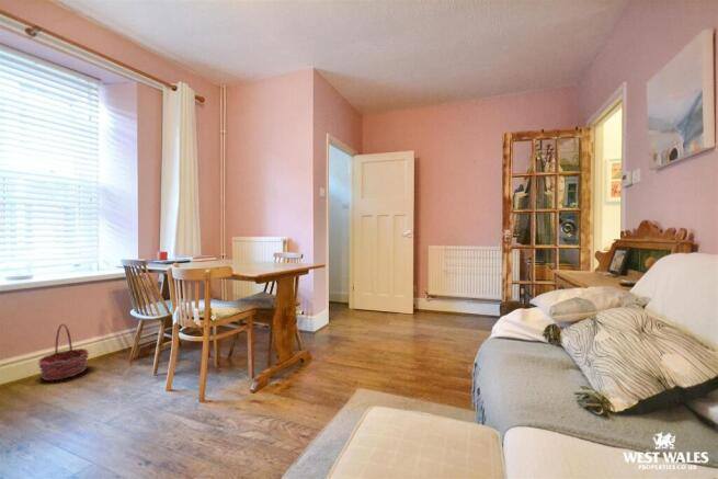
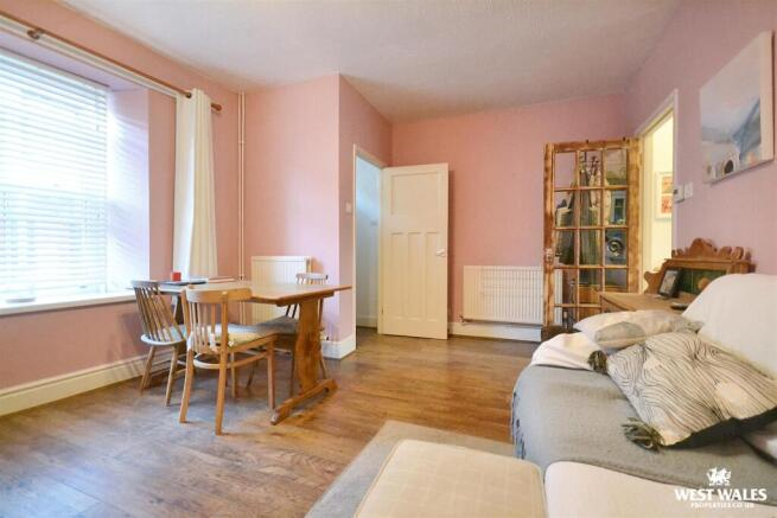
- basket (64, 351)
